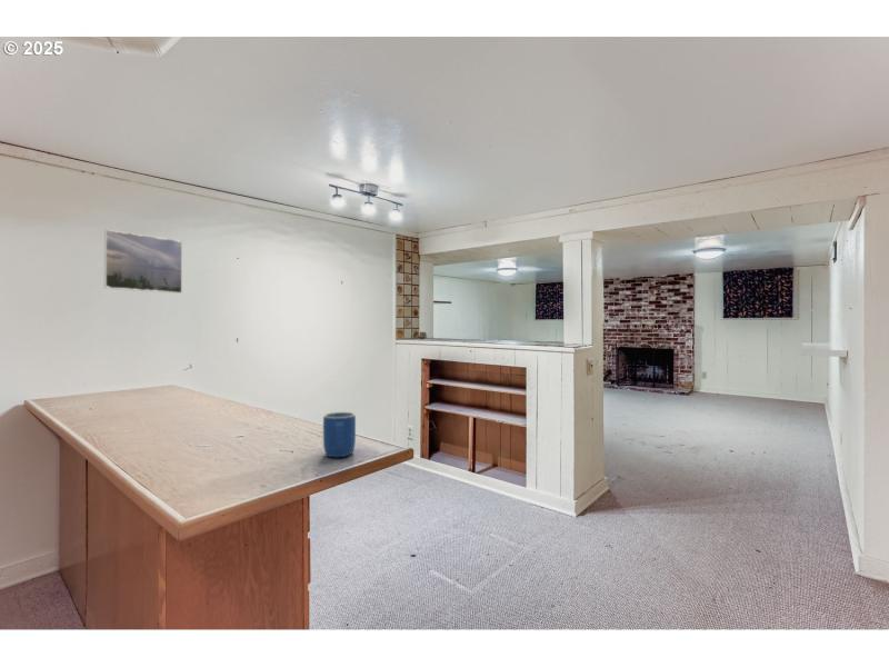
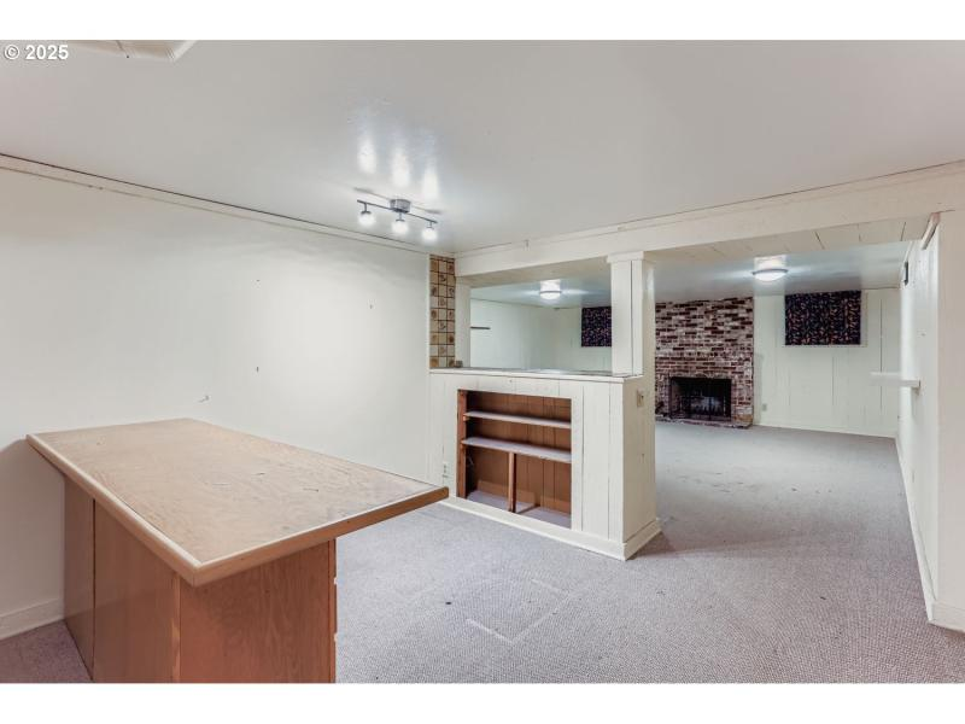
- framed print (144, 262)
- mug (339, 435)
